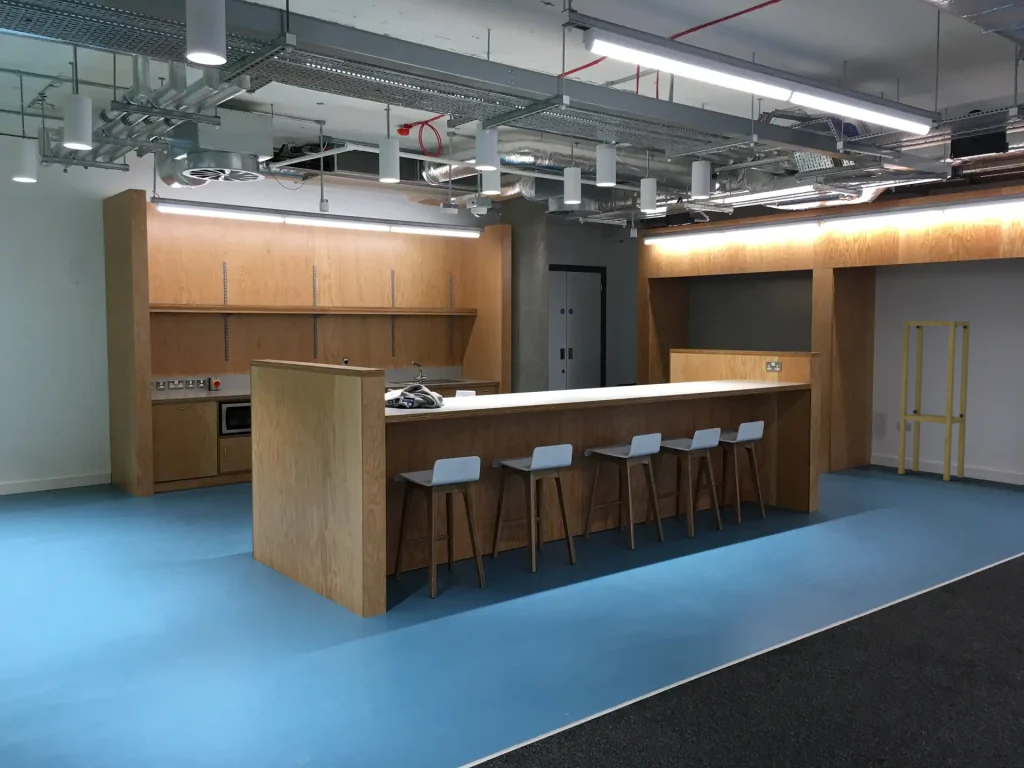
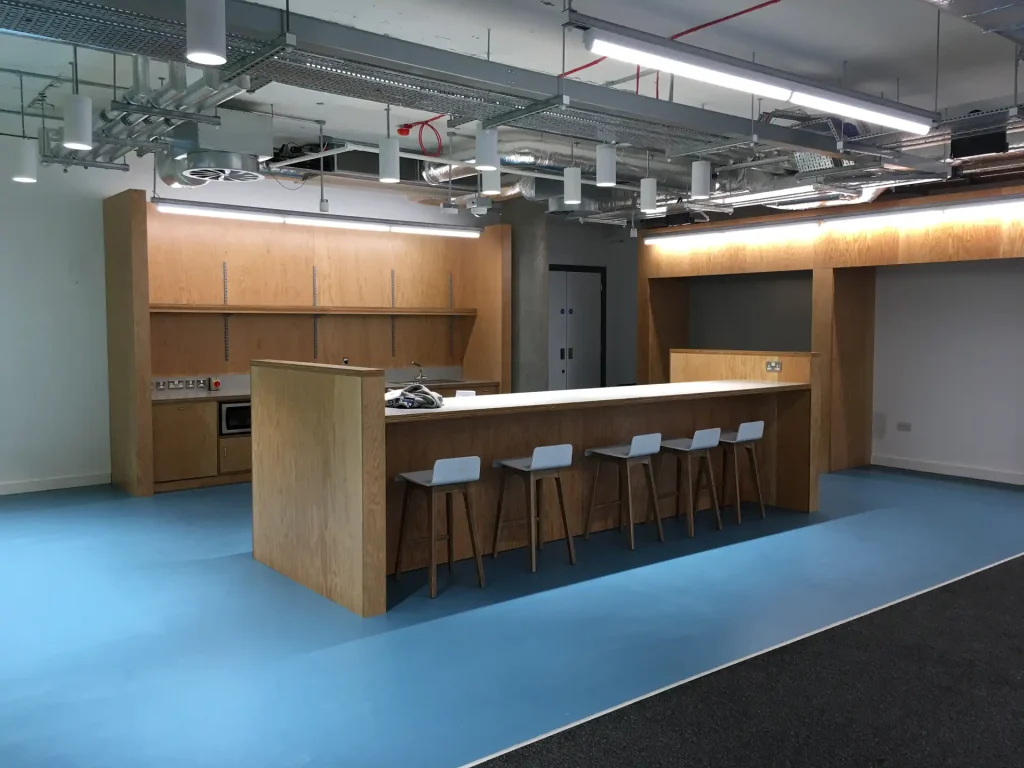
- plant stand (920, 398)
